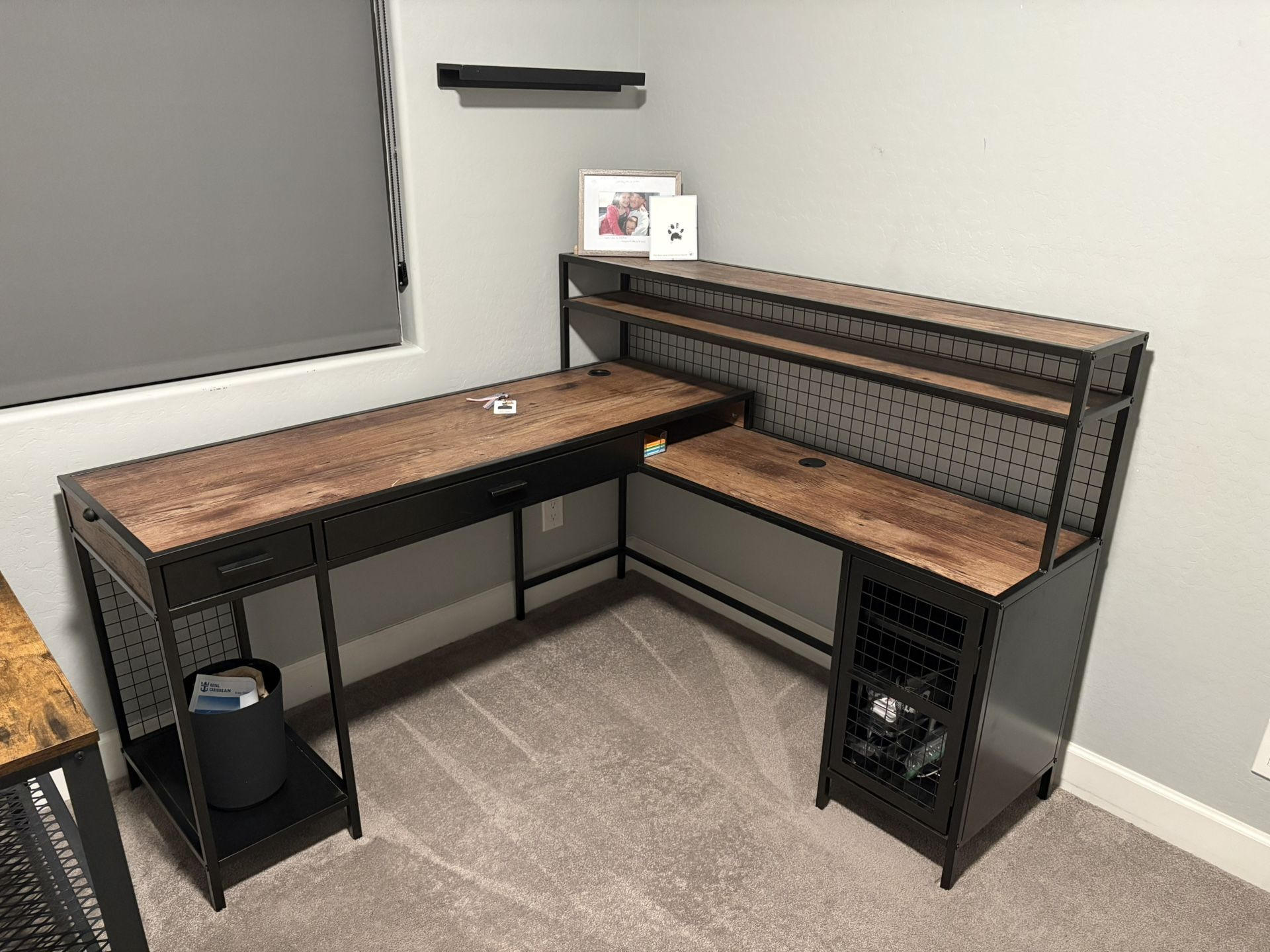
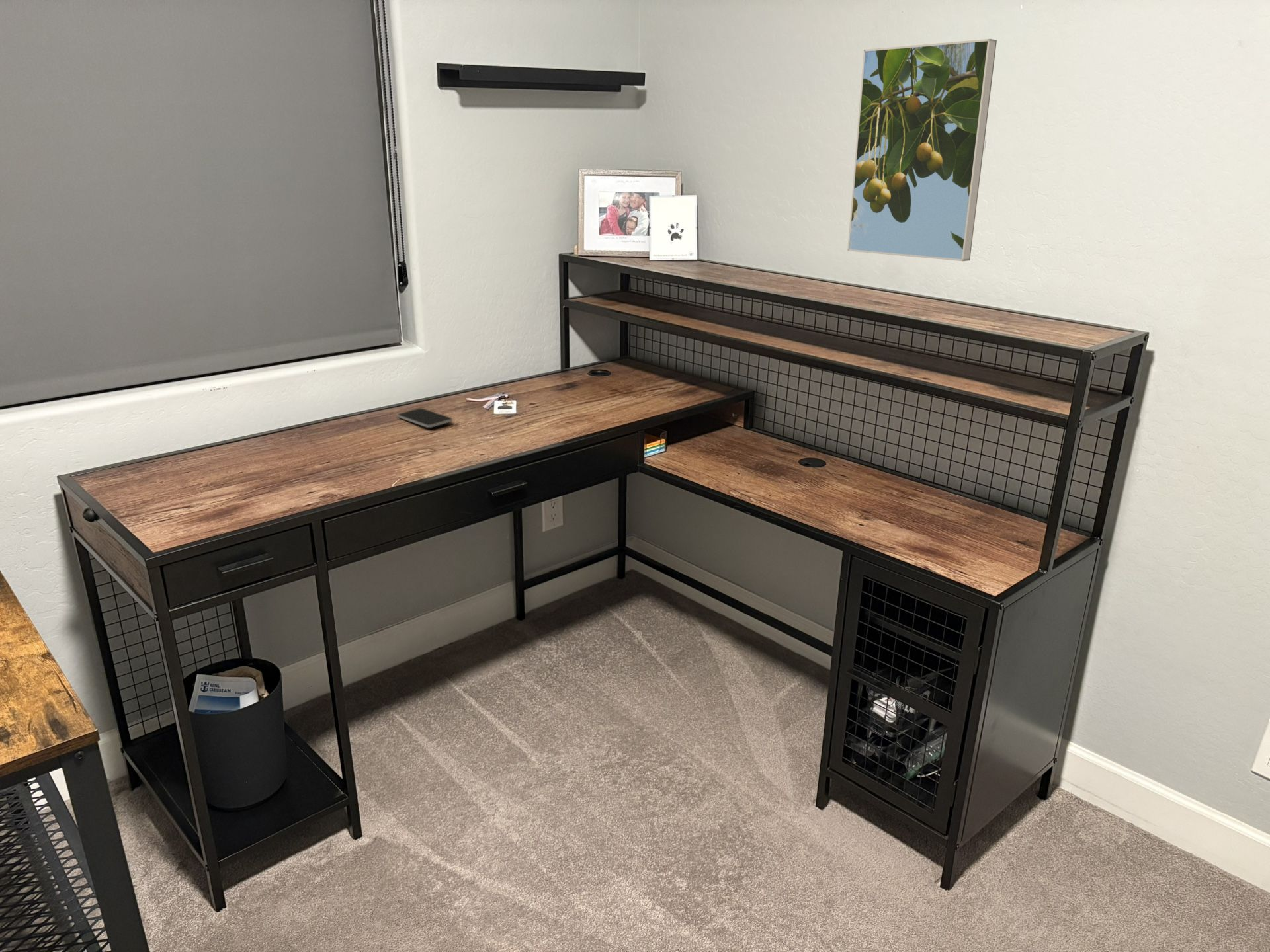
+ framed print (916, 153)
+ smartphone (425, 417)
